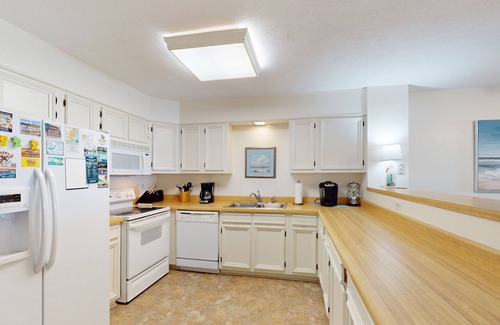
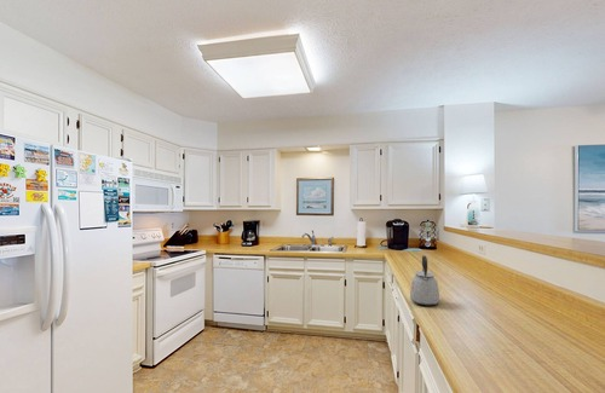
+ kettle (424, 278)
